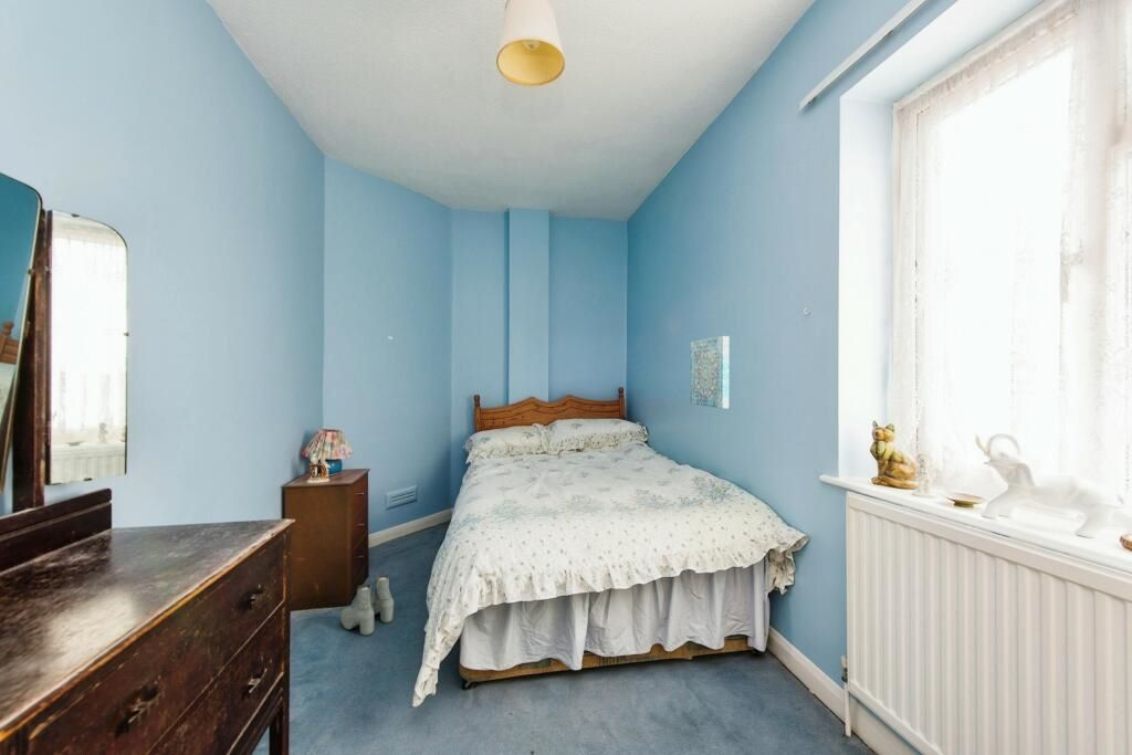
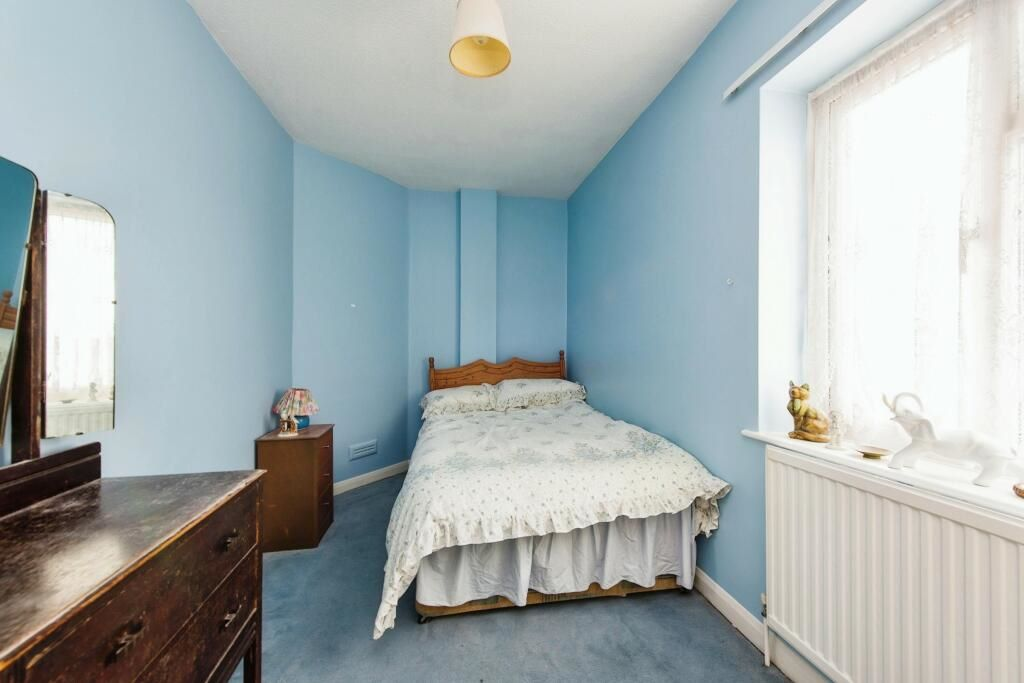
- boots (367, 600)
- wall art (708, 373)
